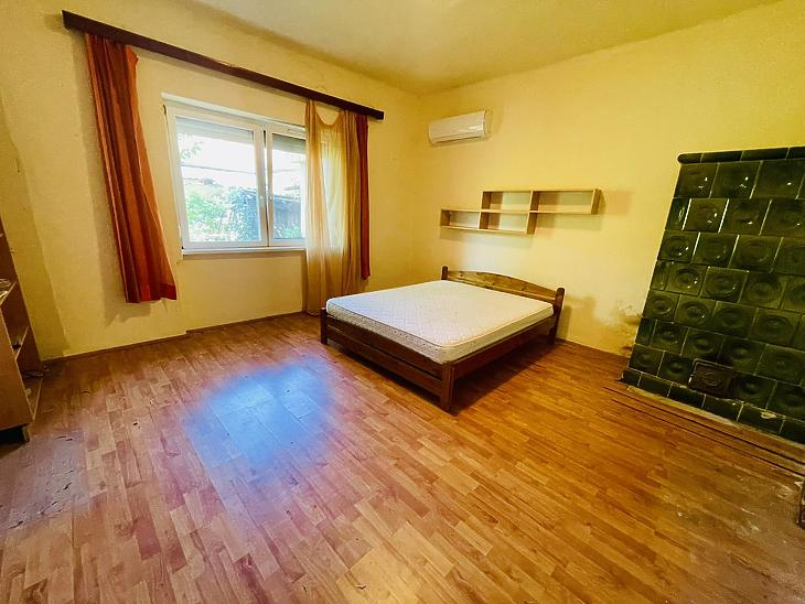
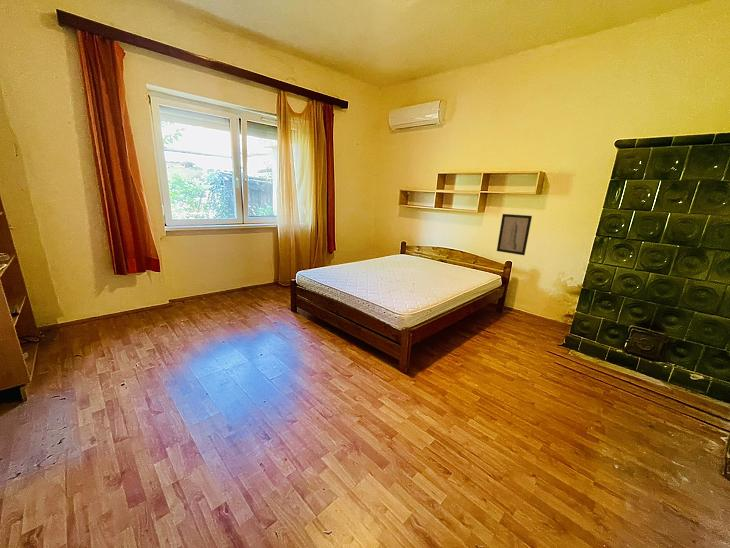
+ wall art (513, 234)
